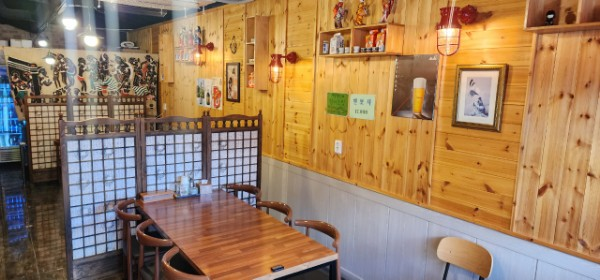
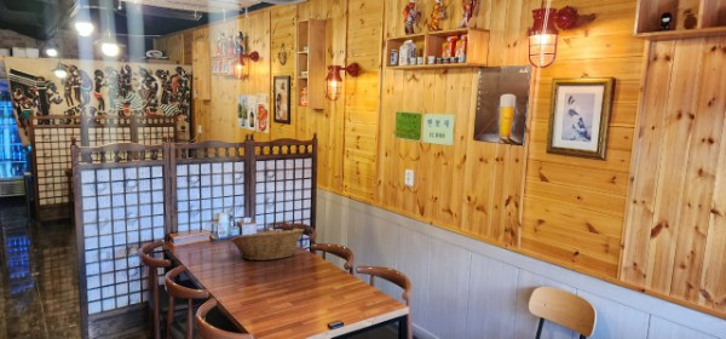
+ fruit basket (267, 240)
